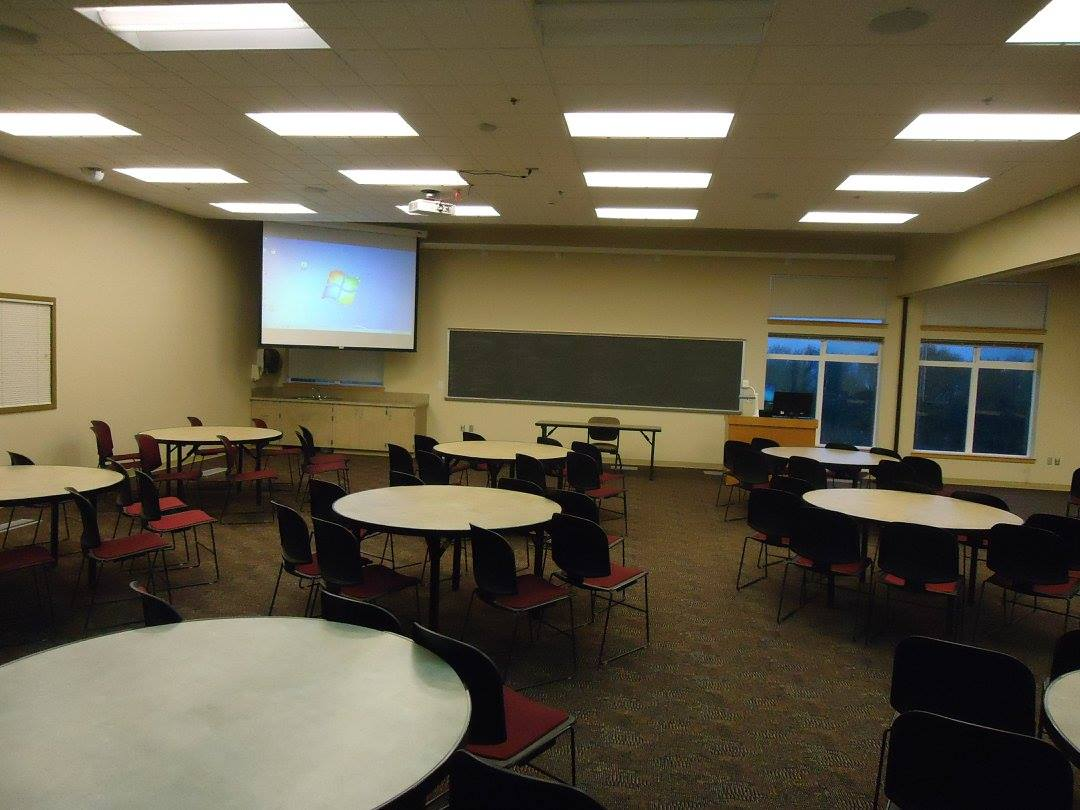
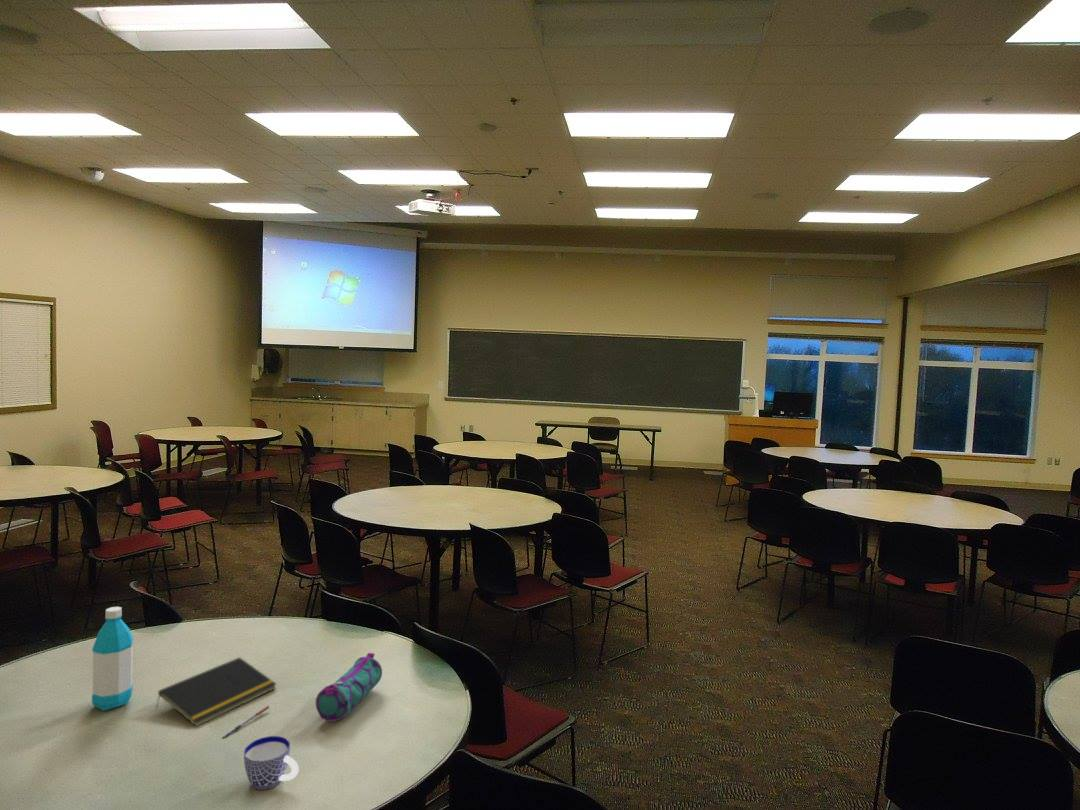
+ water bottle (113, 656)
+ notepad (219, 689)
+ cup (272, 765)
+ pen (246, 721)
+ pencil case (351, 686)
